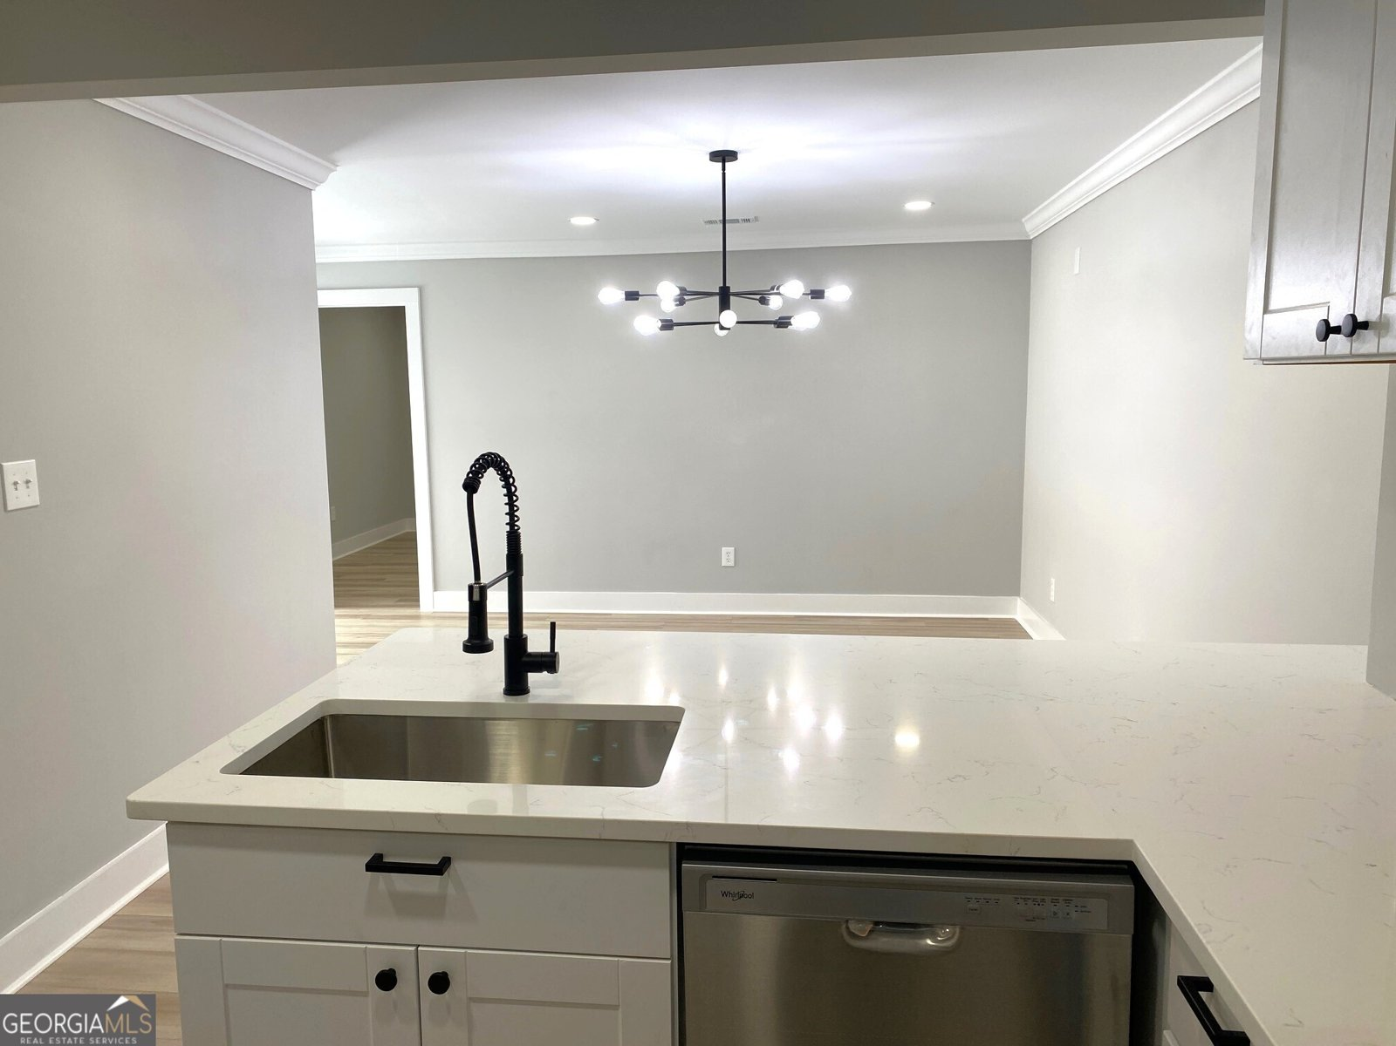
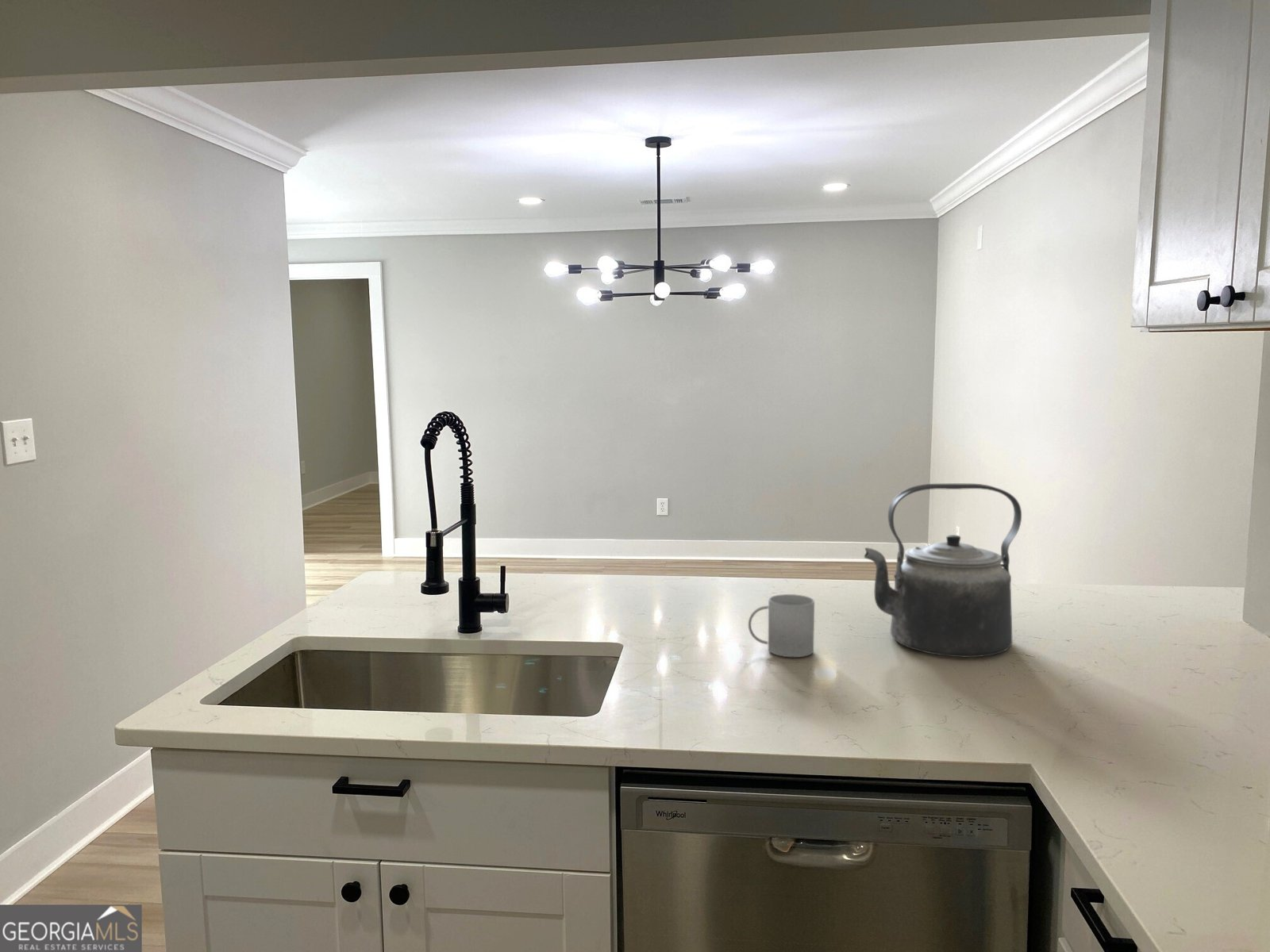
+ kettle (940, 563)
+ mug (780, 624)
